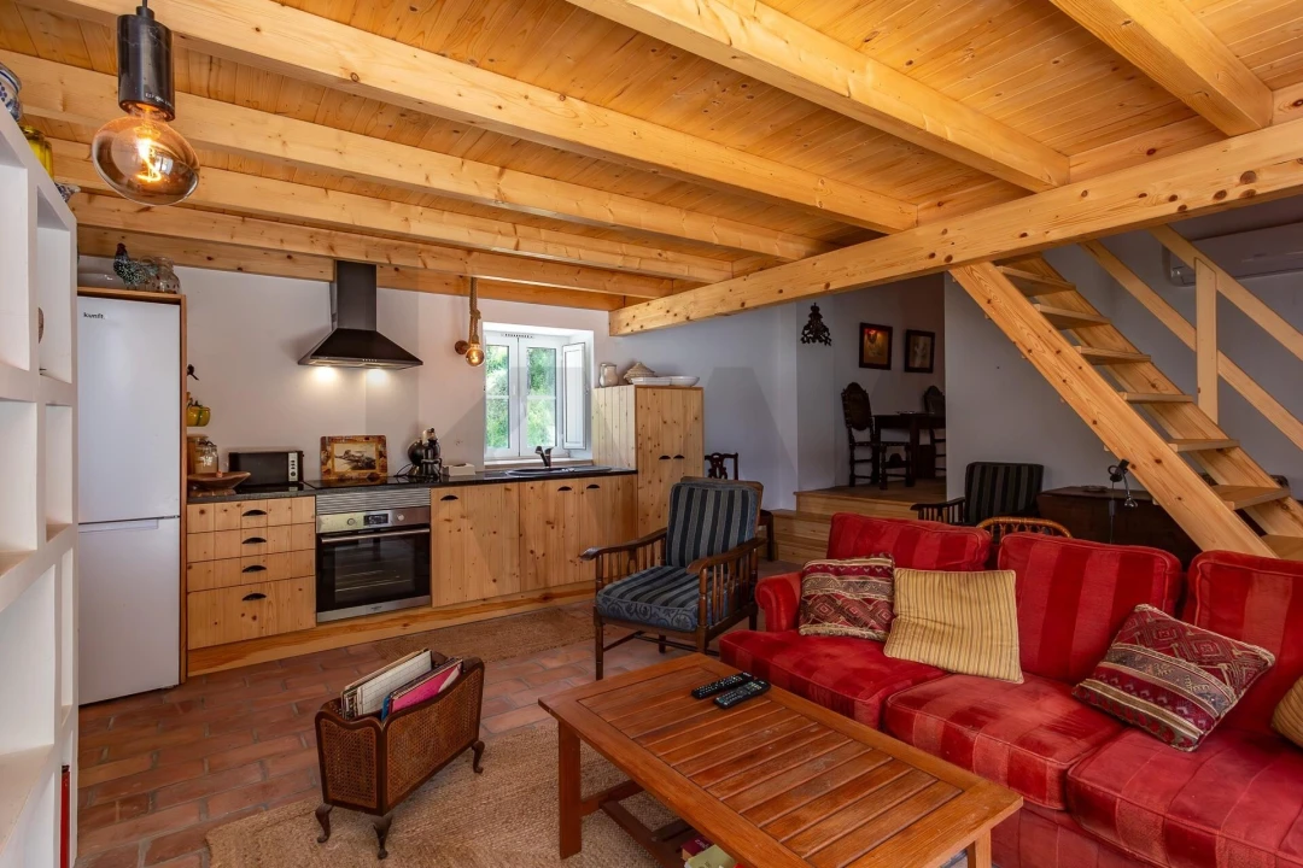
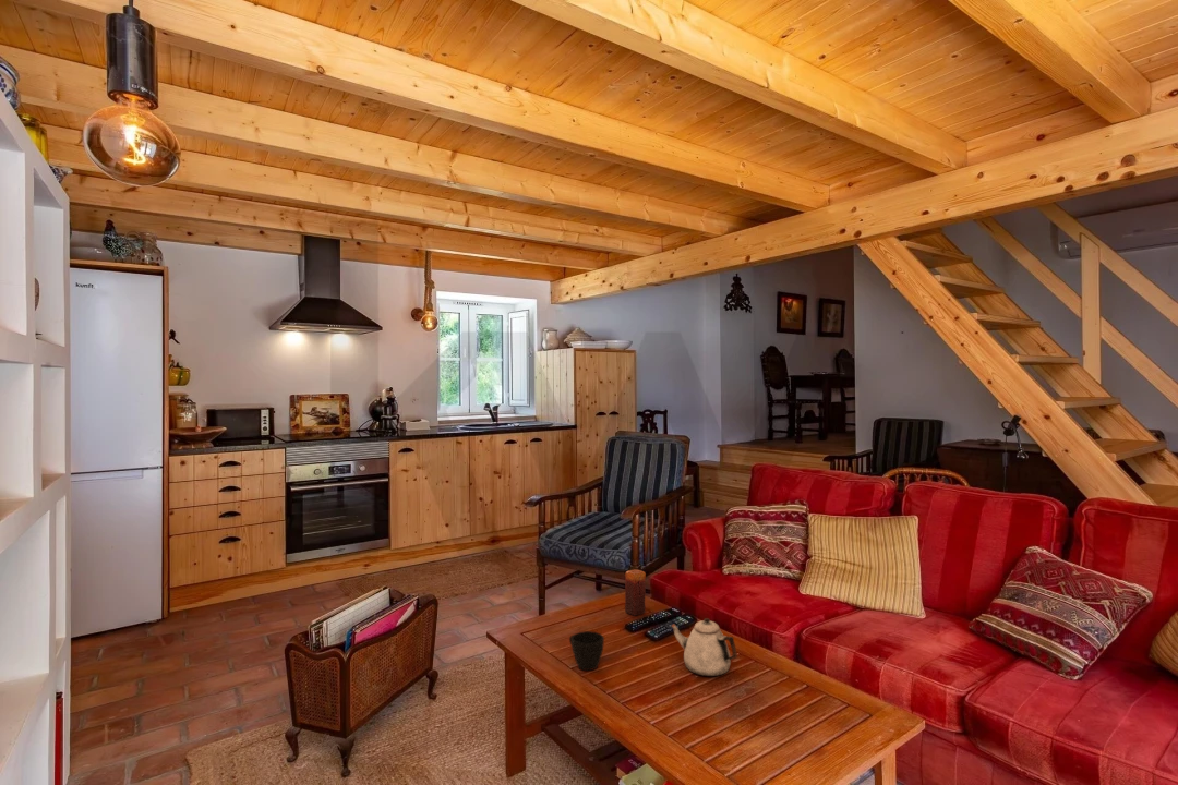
+ teapot (702, 642)
+ cup (587, 651)
+ candle (635, 591)
